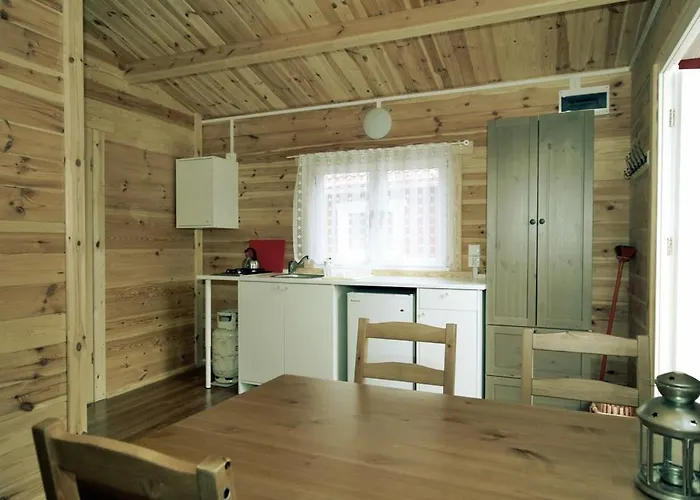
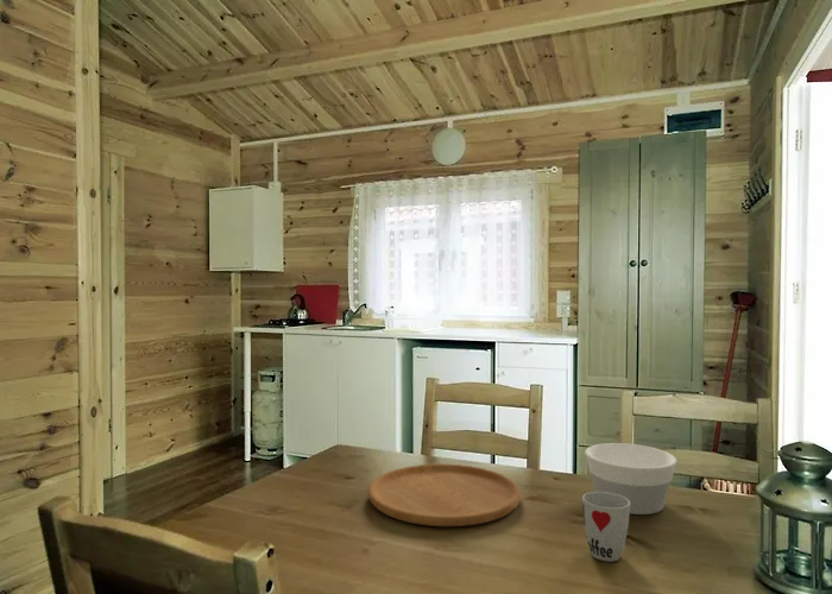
+ cutting board (443, 492)
+ bowl (629, 478)
+ cup (605, 526)
